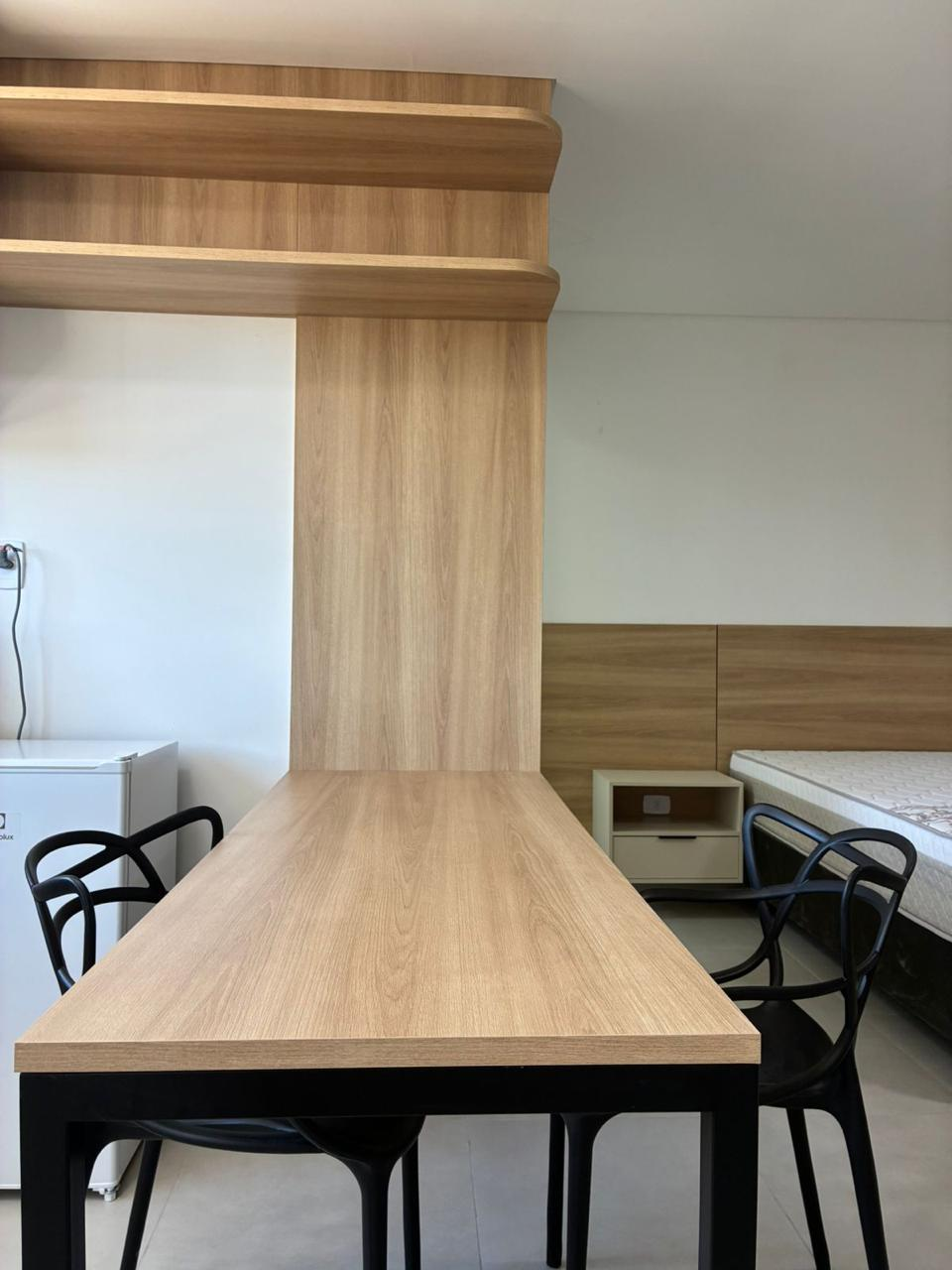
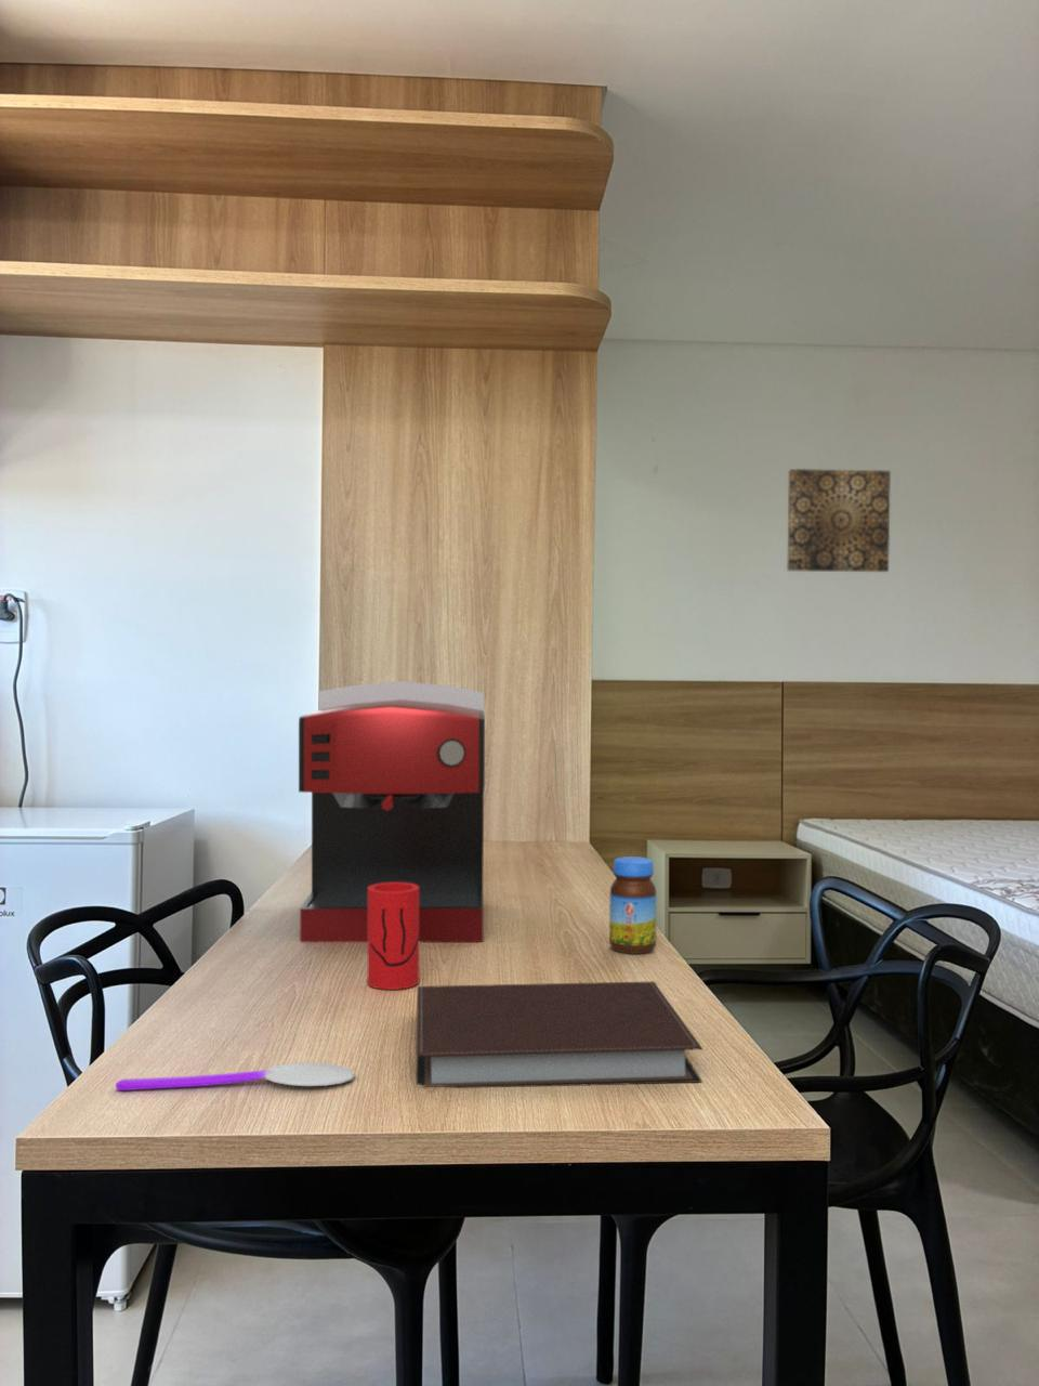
+ jar (632, 903)
+ wall art (838, 521)
+ coffee maker (396, 803)
+ cup (393, 934)
+ notebook (547, 1029)
+ spoon (237, 1076)
